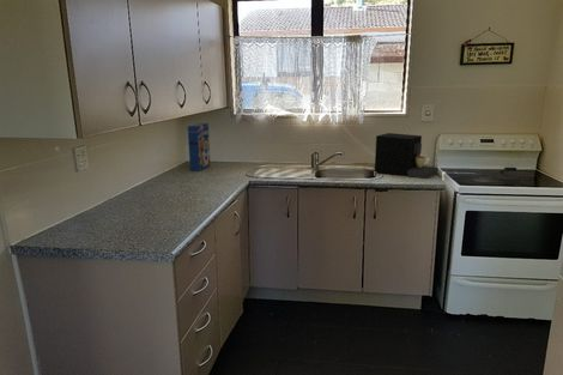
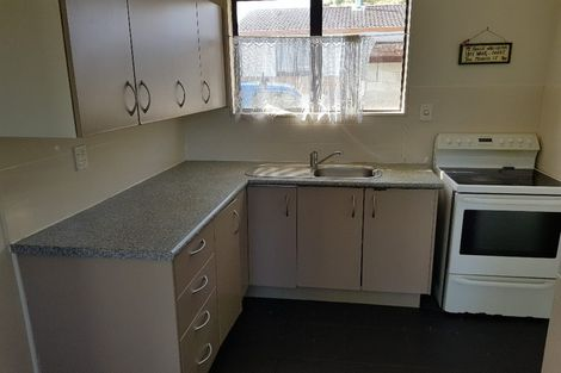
- cereal box (199, 146)
- coffee maker (406, 155)
